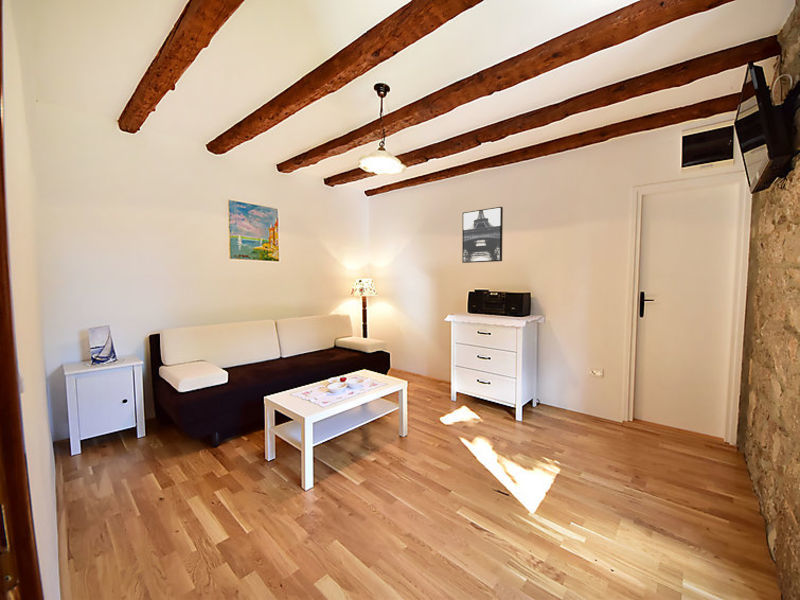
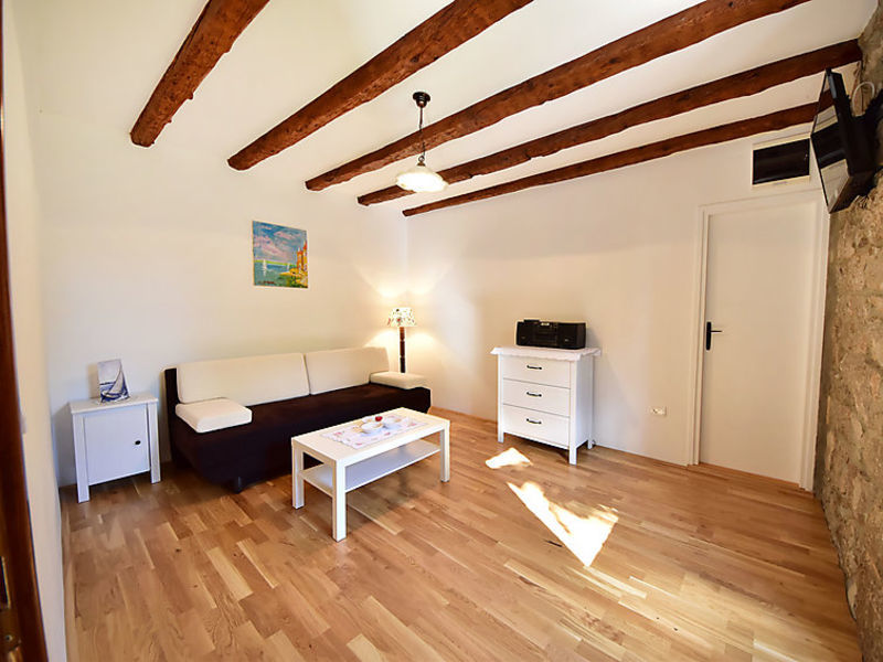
- wall art (481, 236)
